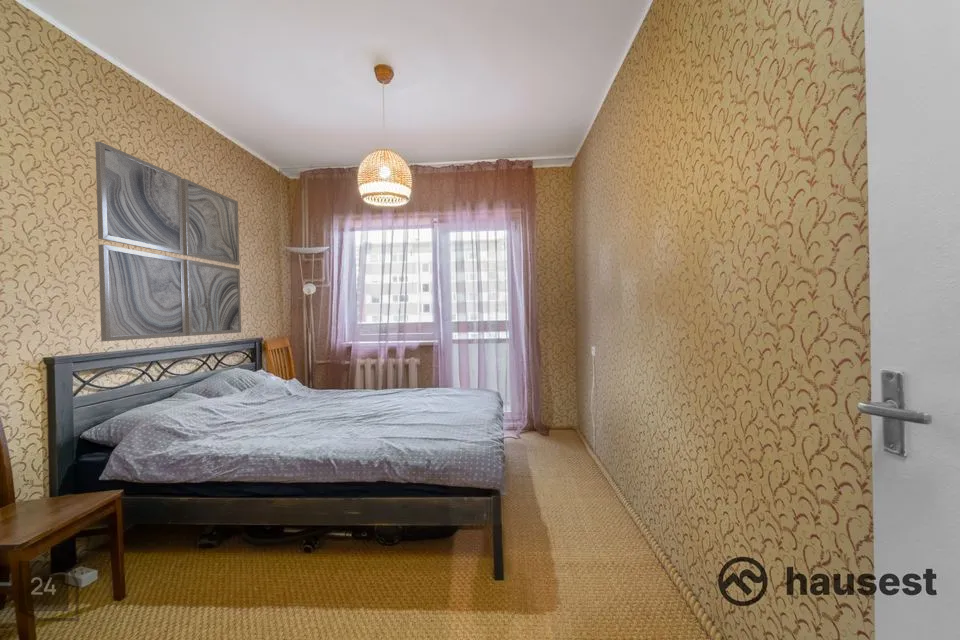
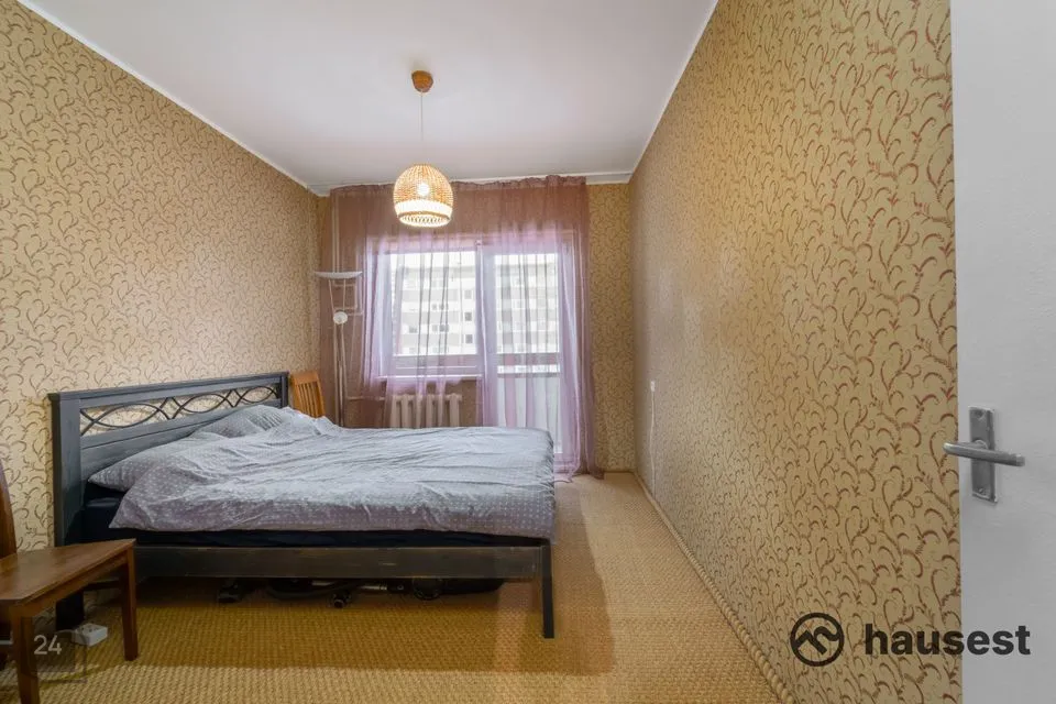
- wall art (183, 259)
